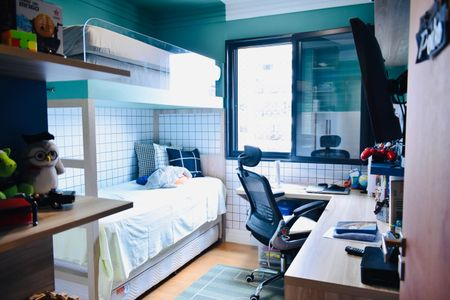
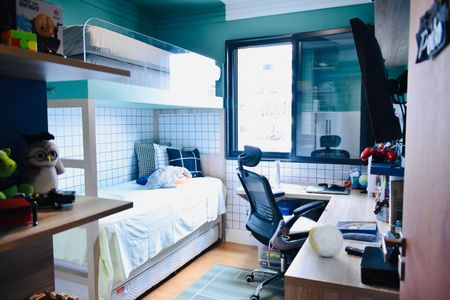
+ decorative ball (325, 239)
